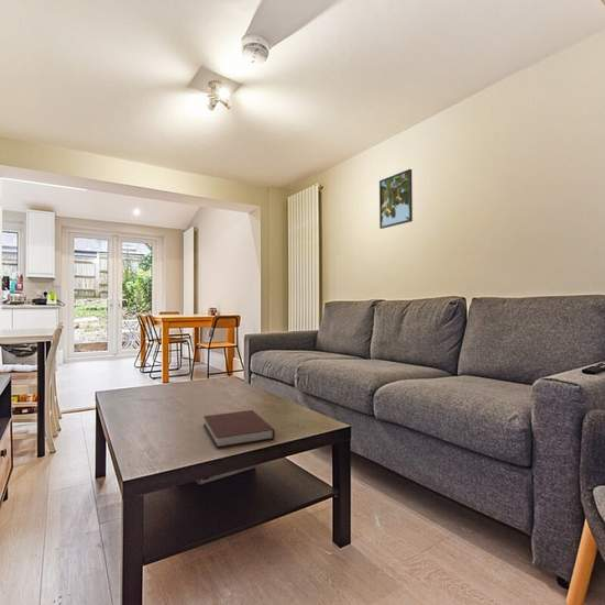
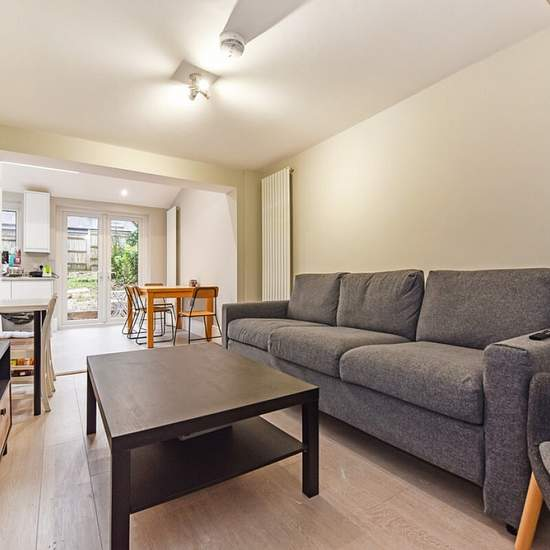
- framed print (395, 200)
- notebook (237, 426)
